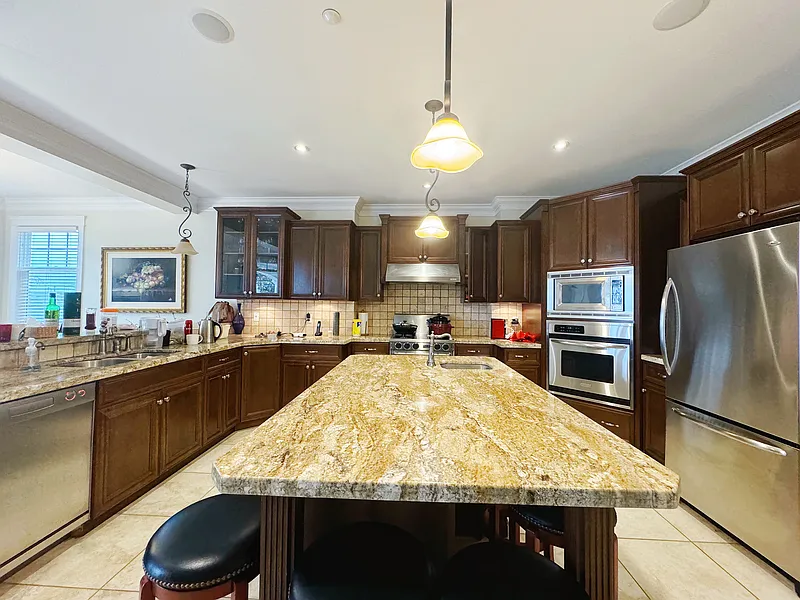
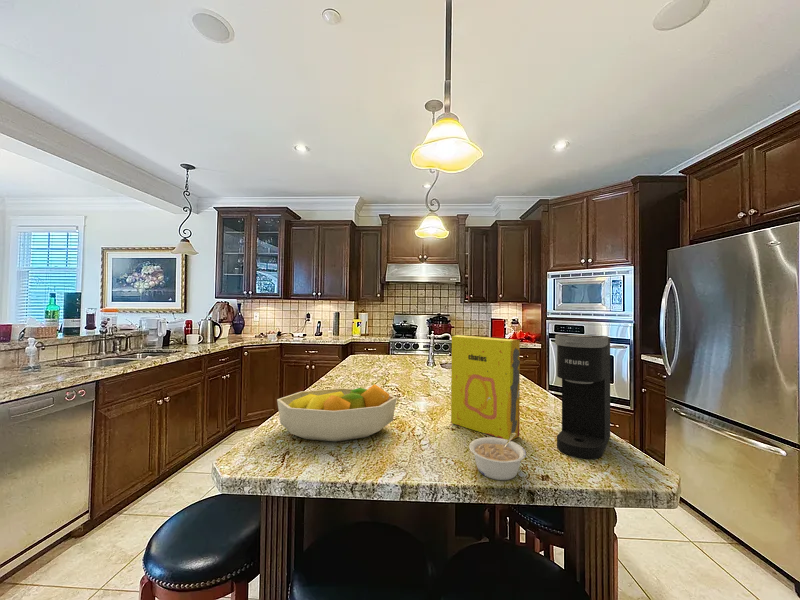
+ legume (496, 456)
+ cereal box (483, 383)
+ coffee maker (584, 387)
+ fruit bowl (337, 407)
